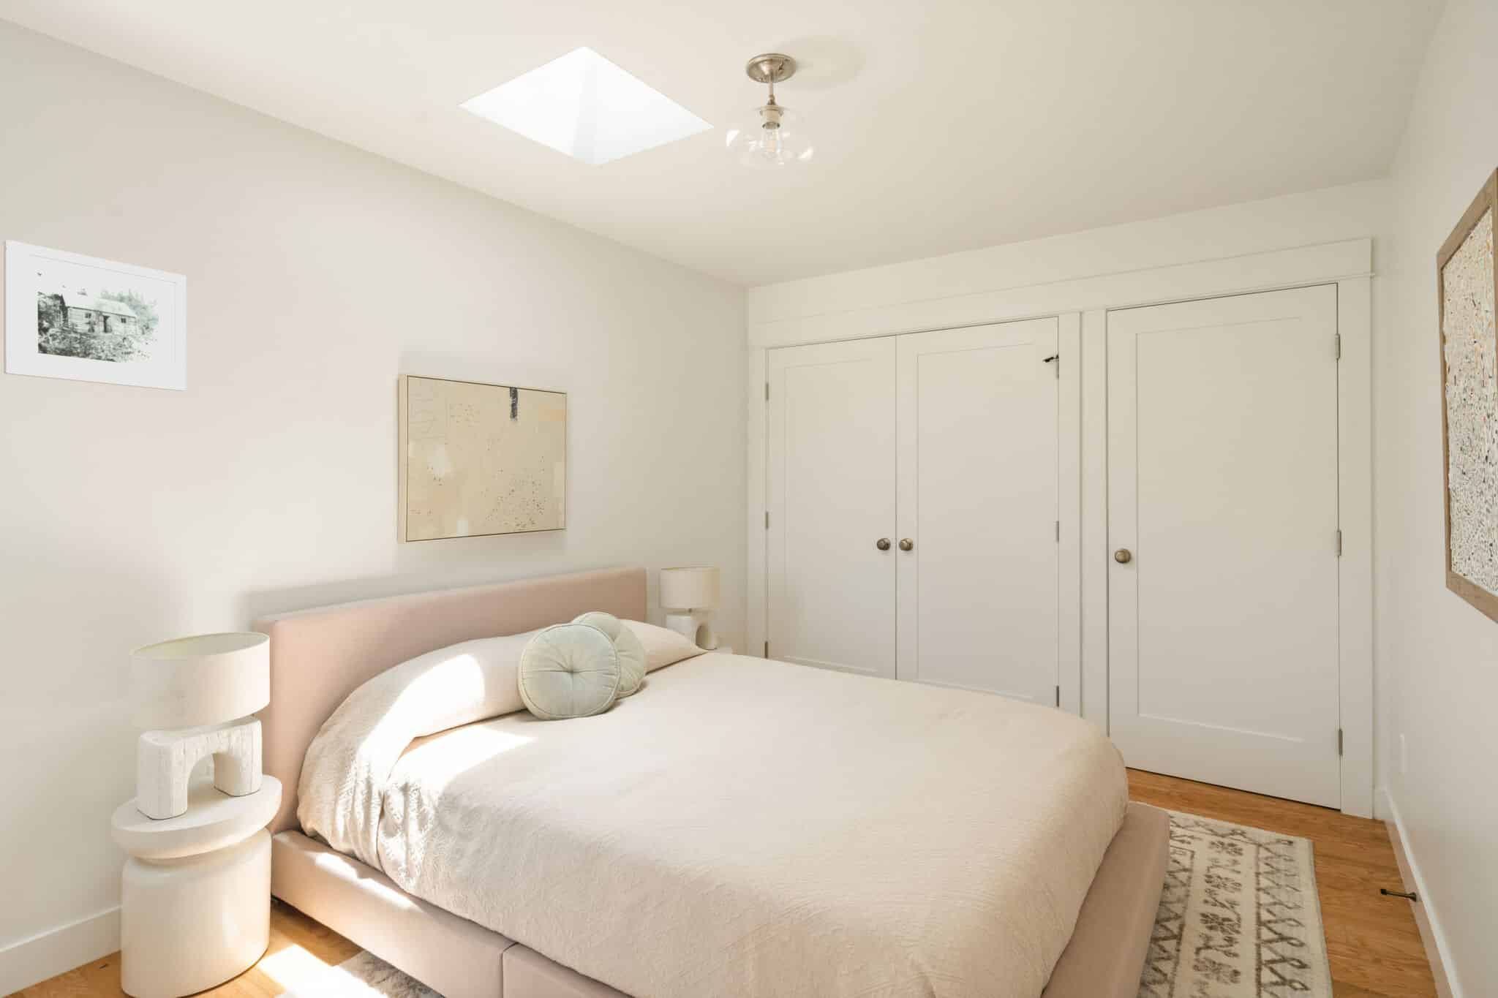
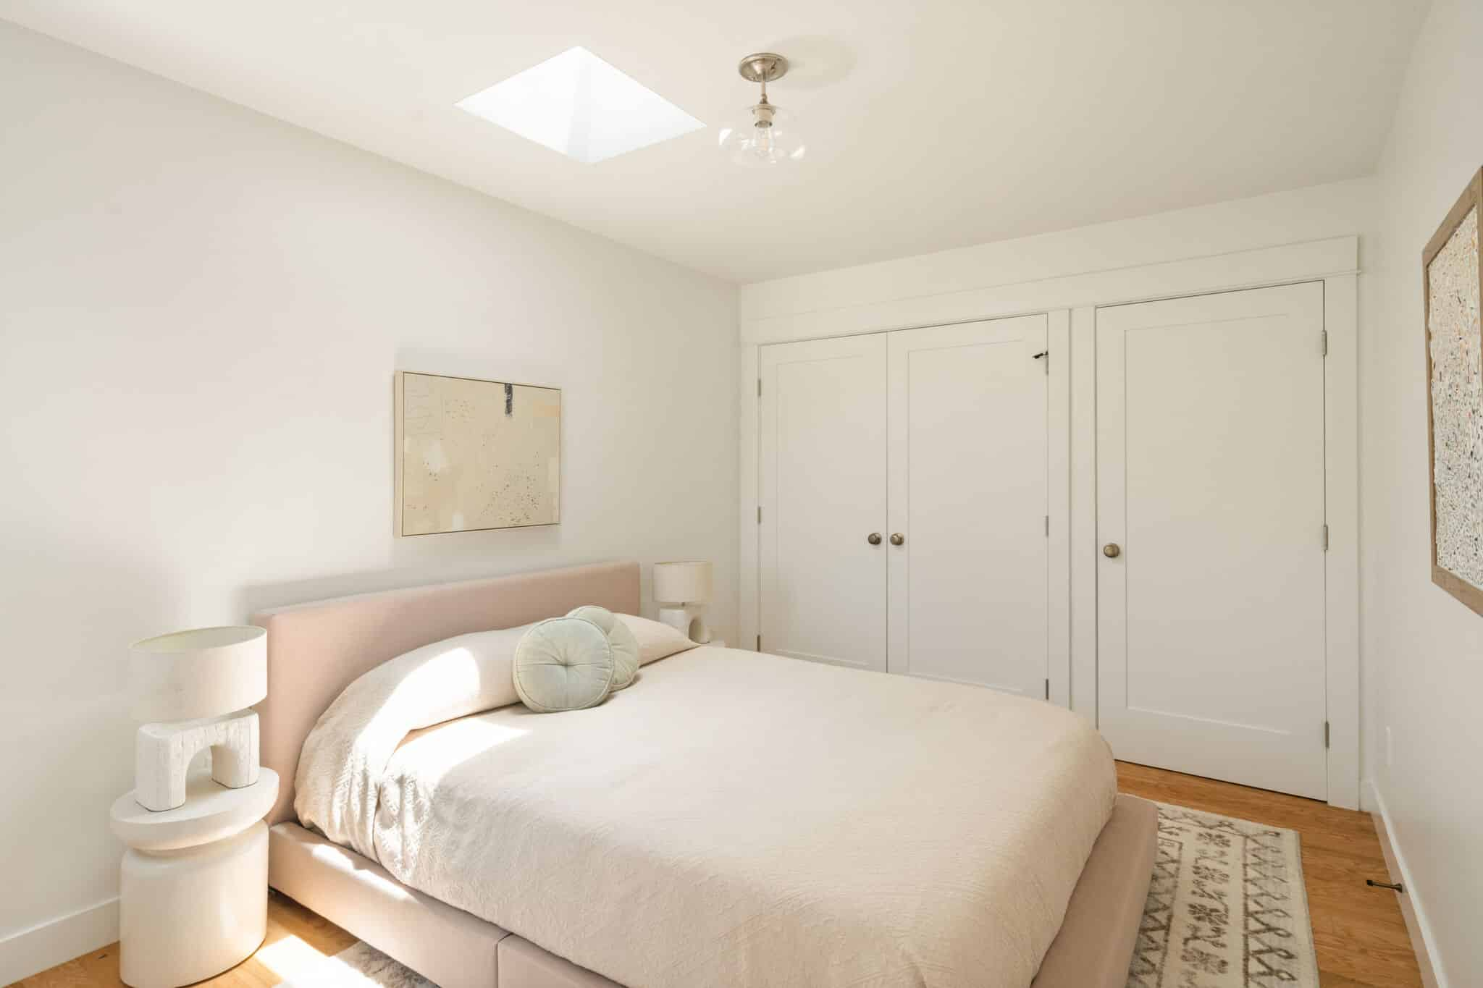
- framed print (101, 321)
